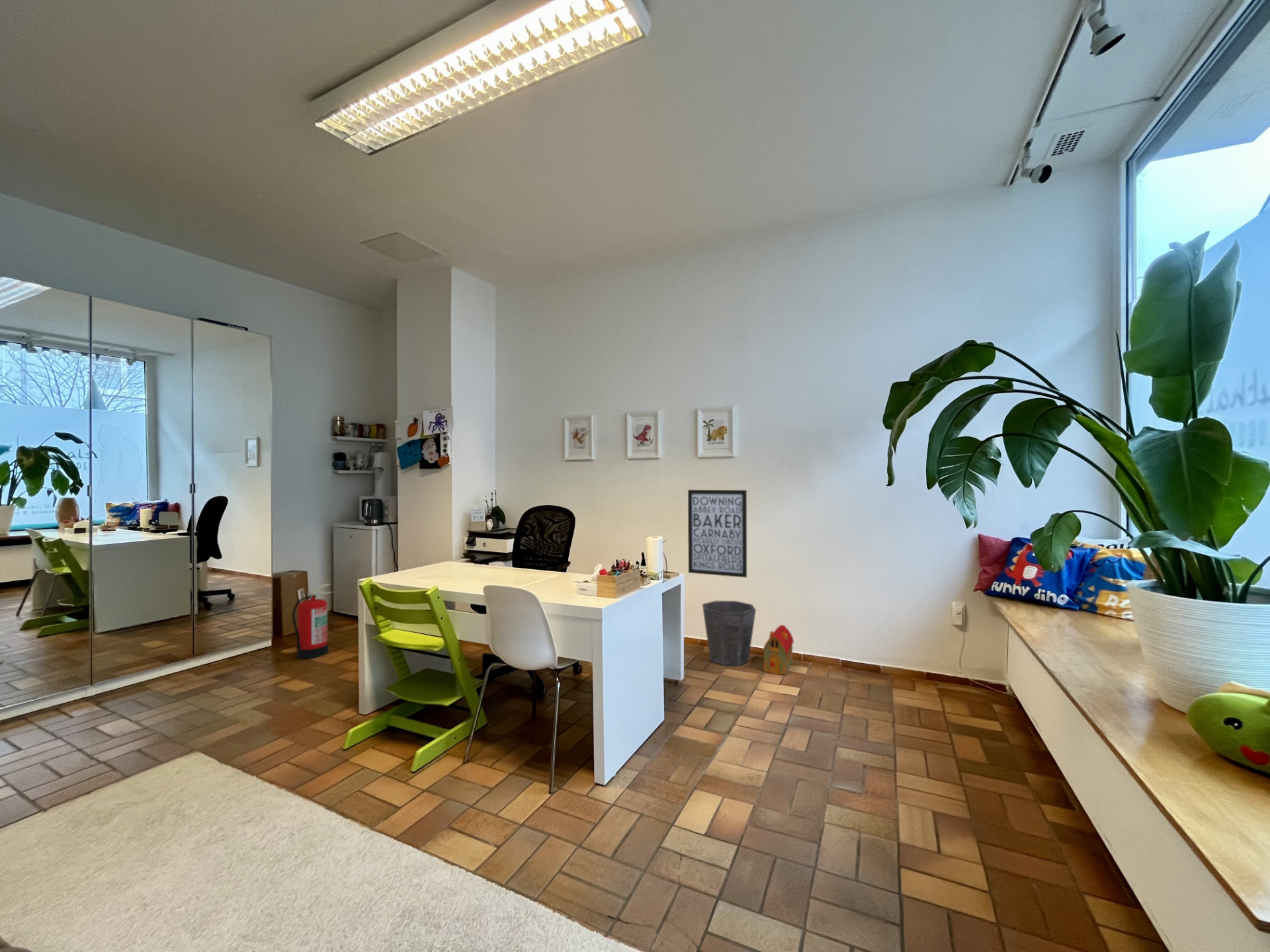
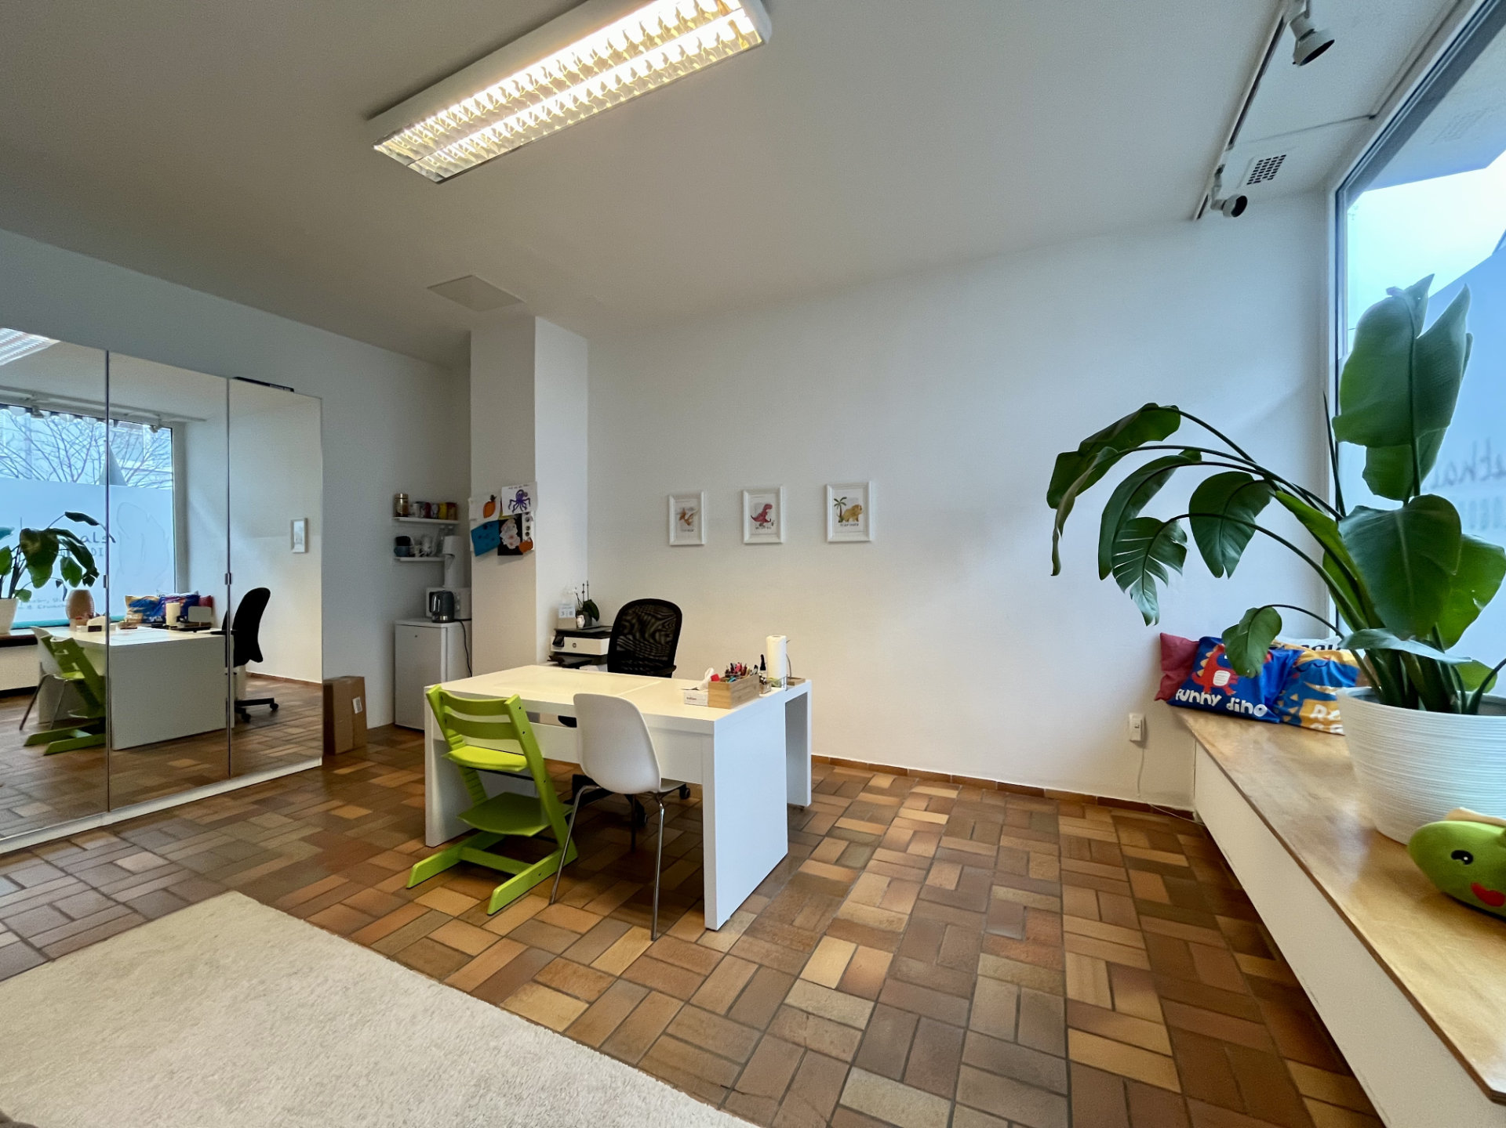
- waste bin (728, 633)
- toy house (779, 649)
- wall art (716, 532)
- fire extinguisher (313, 621)
